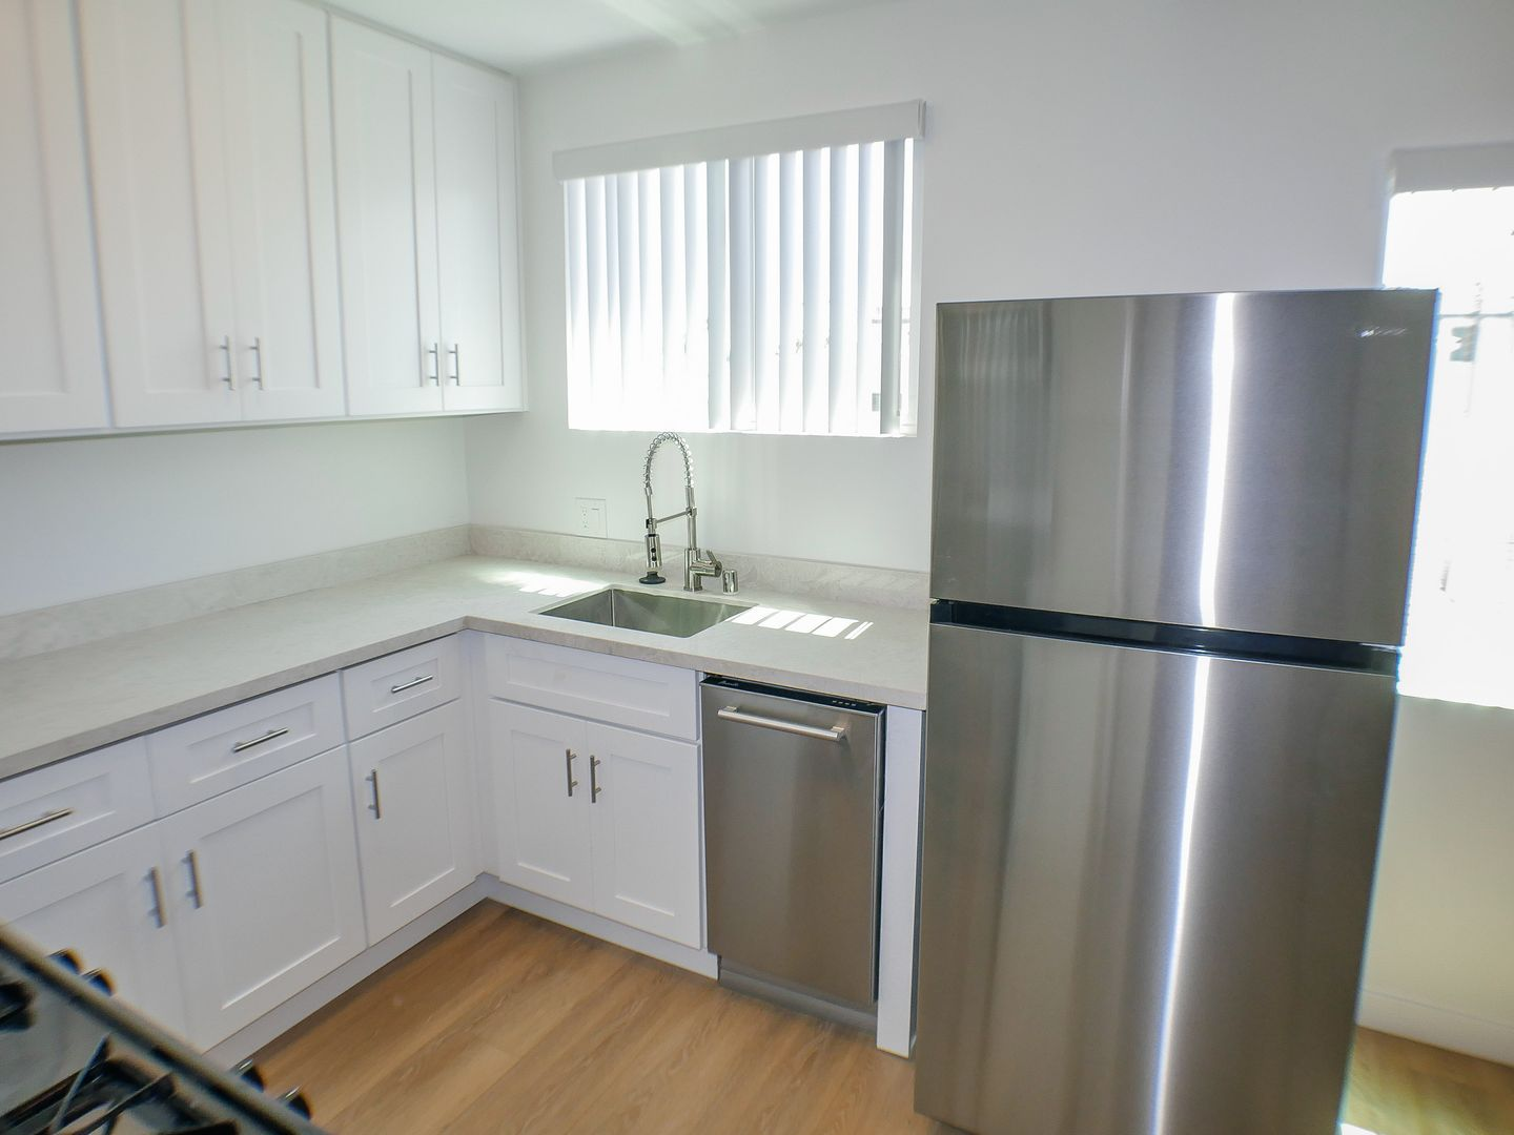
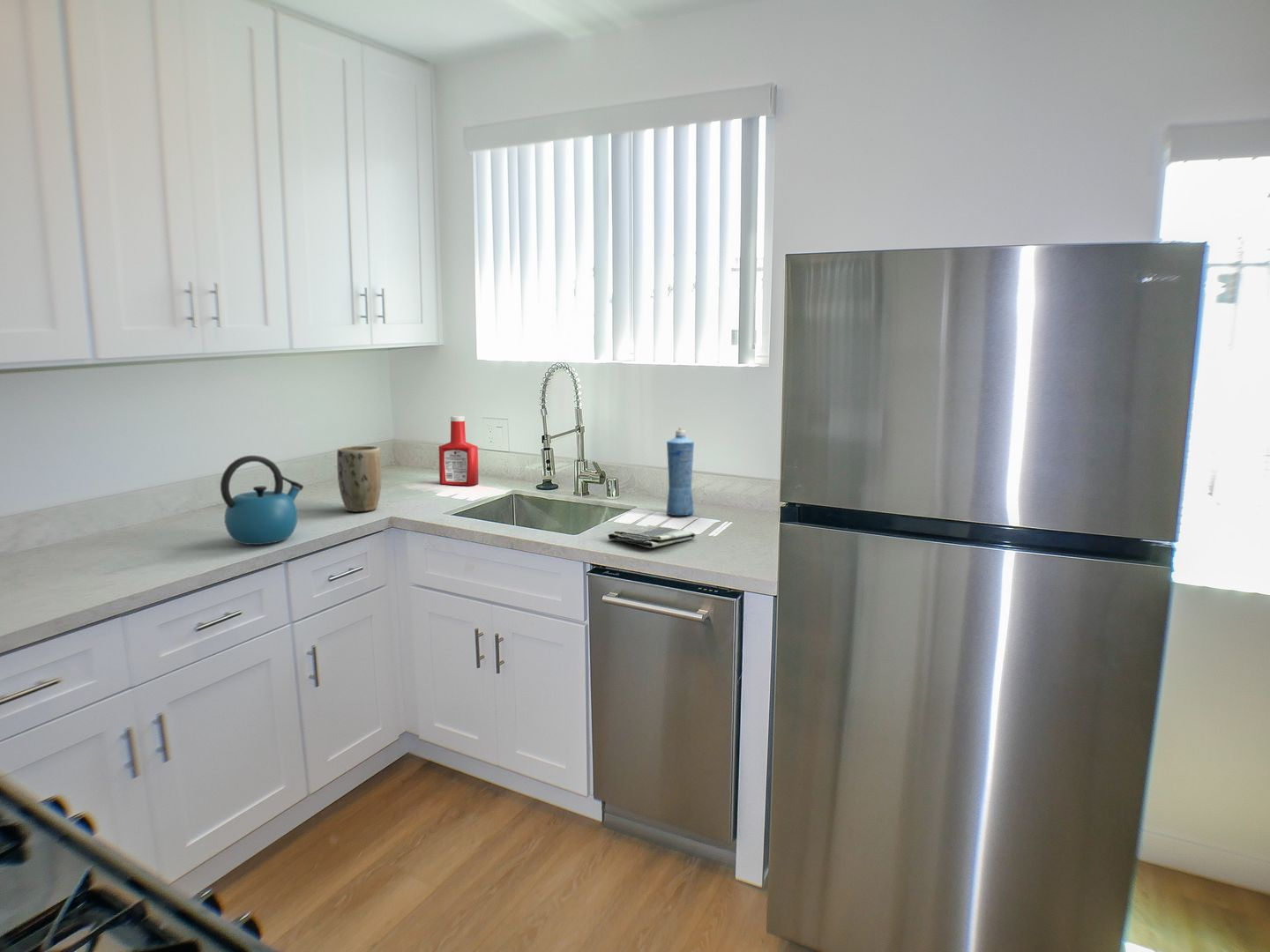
+ plant pot (360, 479)
+ soap bottle (458, 450)
+ dish towel (651, 534)
+ kettle (264, 497)
+ squeeze bottle (680, 470)
